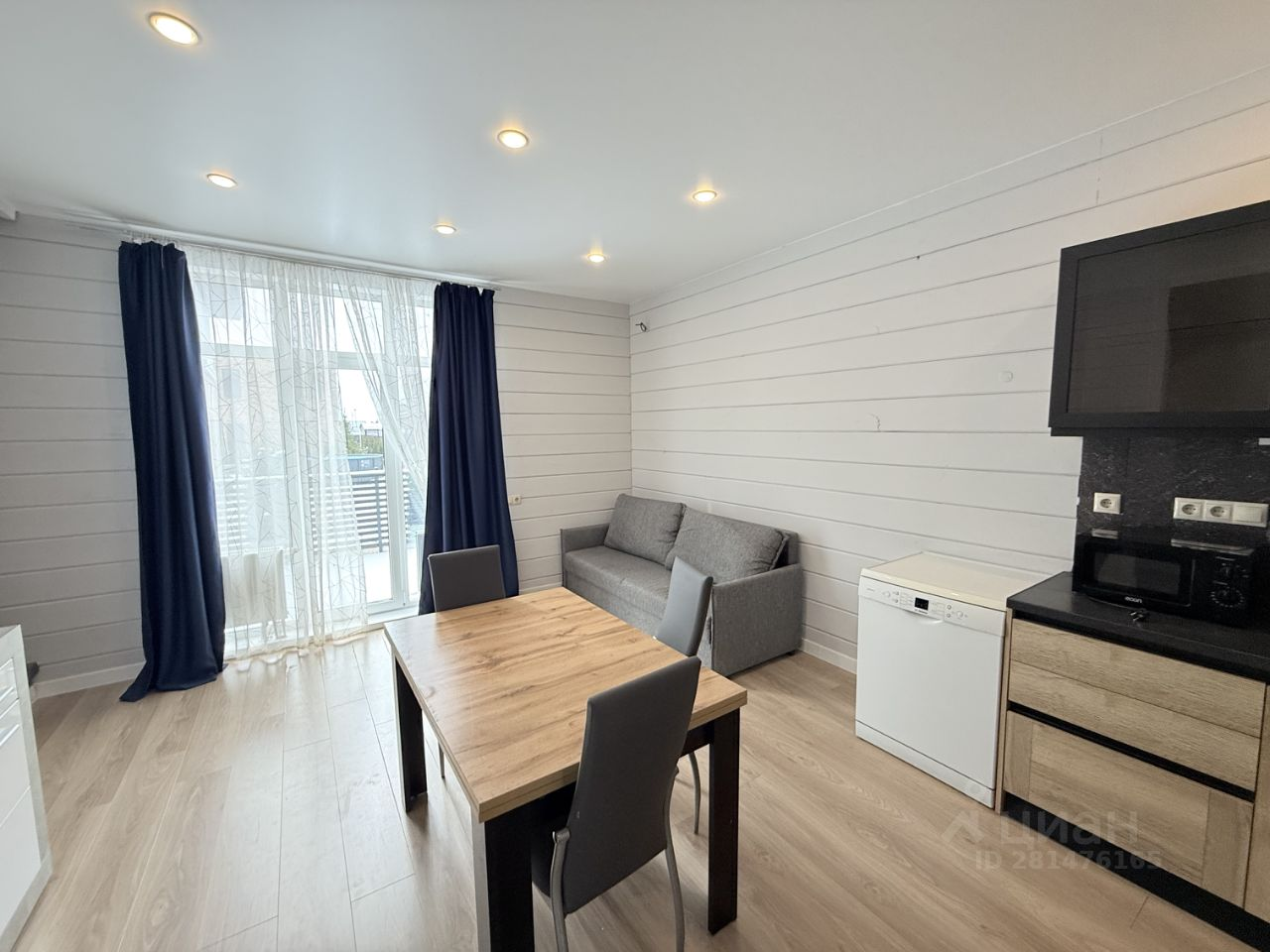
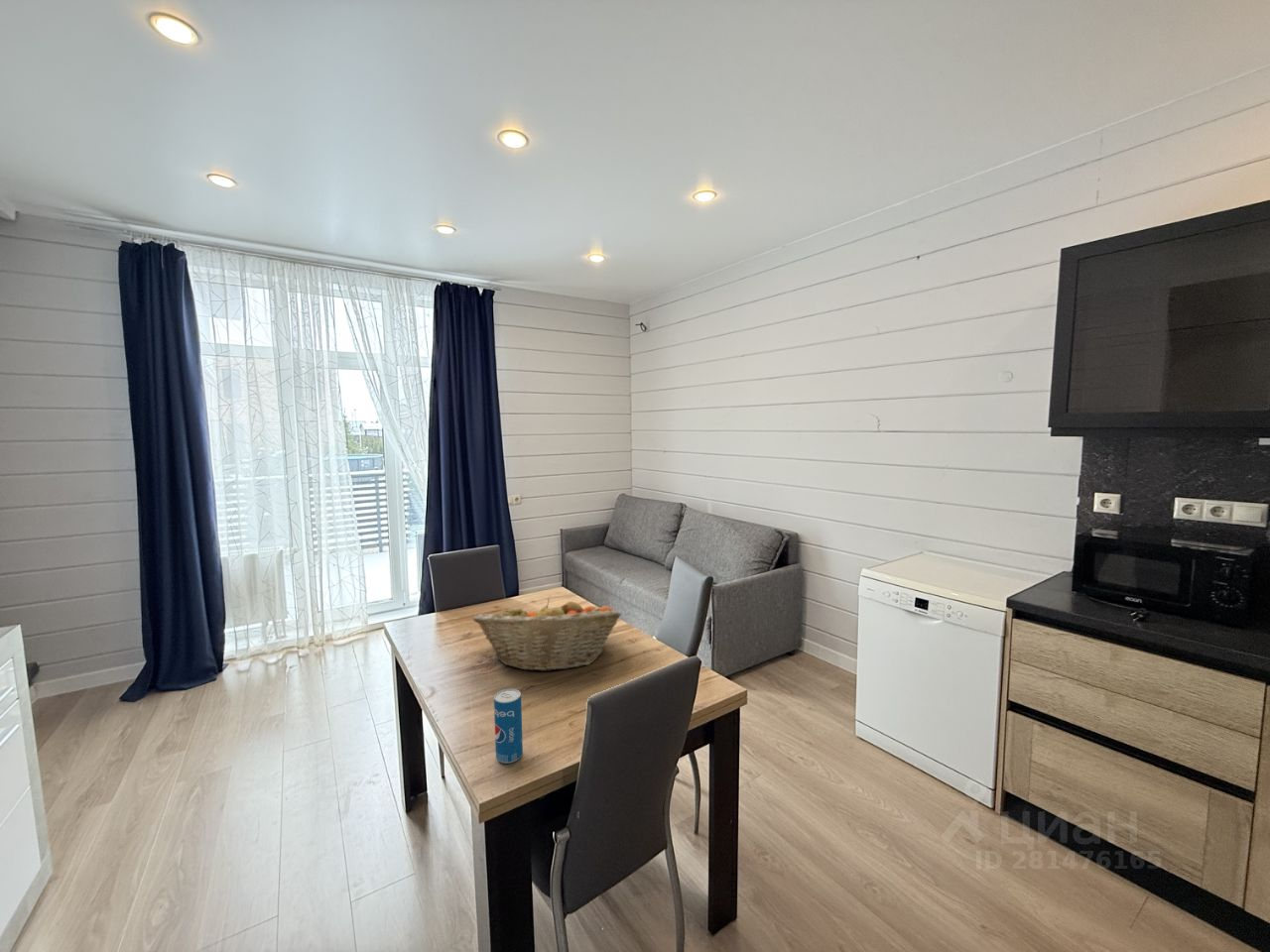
+ beverage can (508, 726)
+ fruit basket (548, 626)
